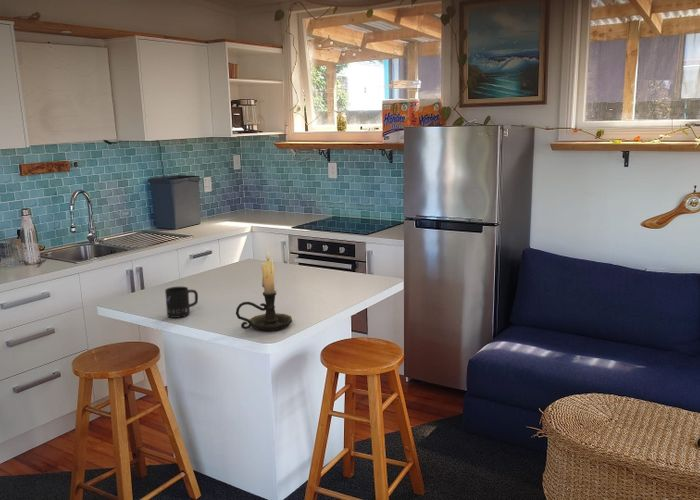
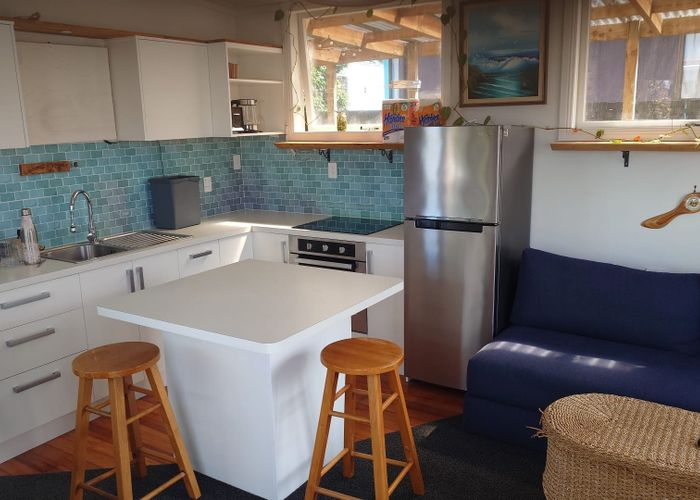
- mug (182, 301)
- candle holder (262, 286)
